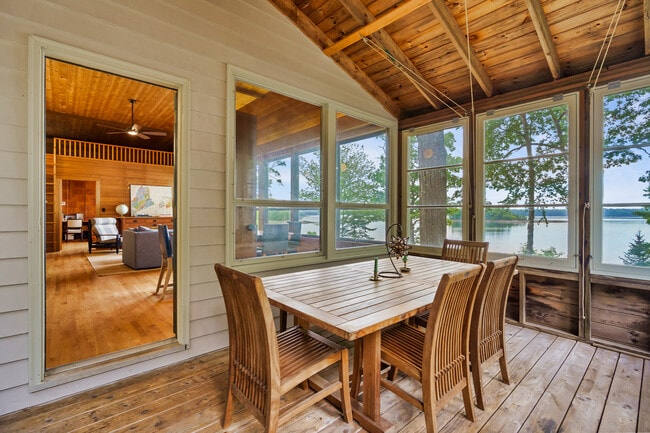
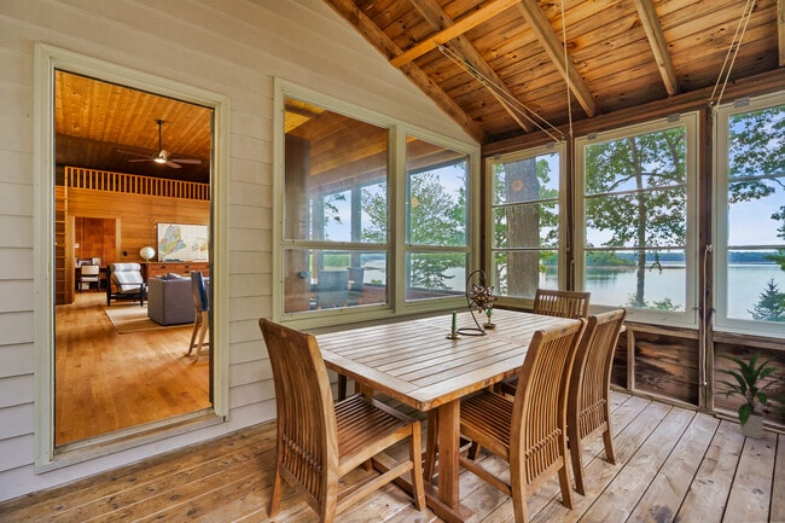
+ indoor plant (749, 393)
